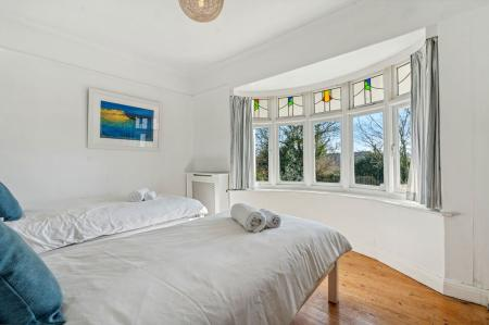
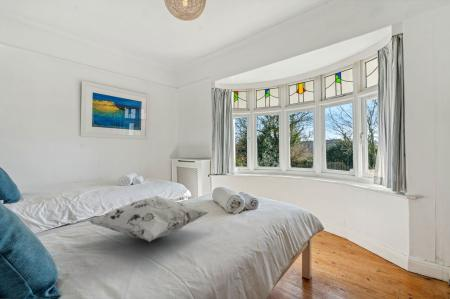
+ decorative pillow (153, 216)
